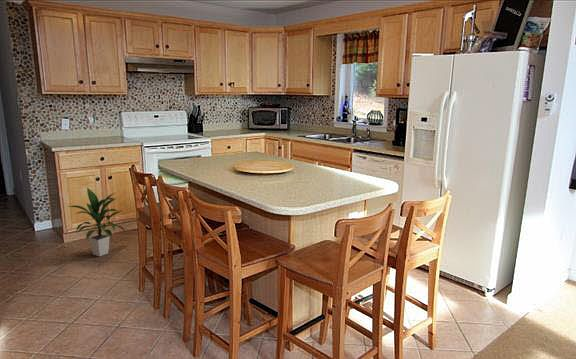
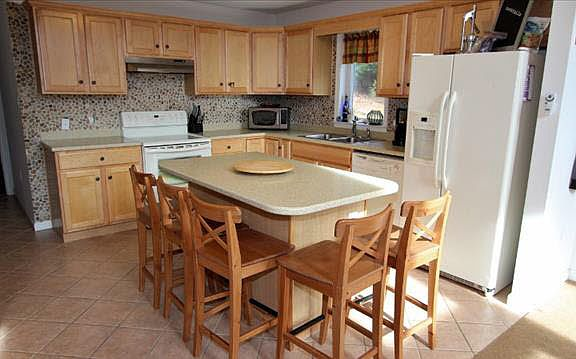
- indoor plant (100, 221)
